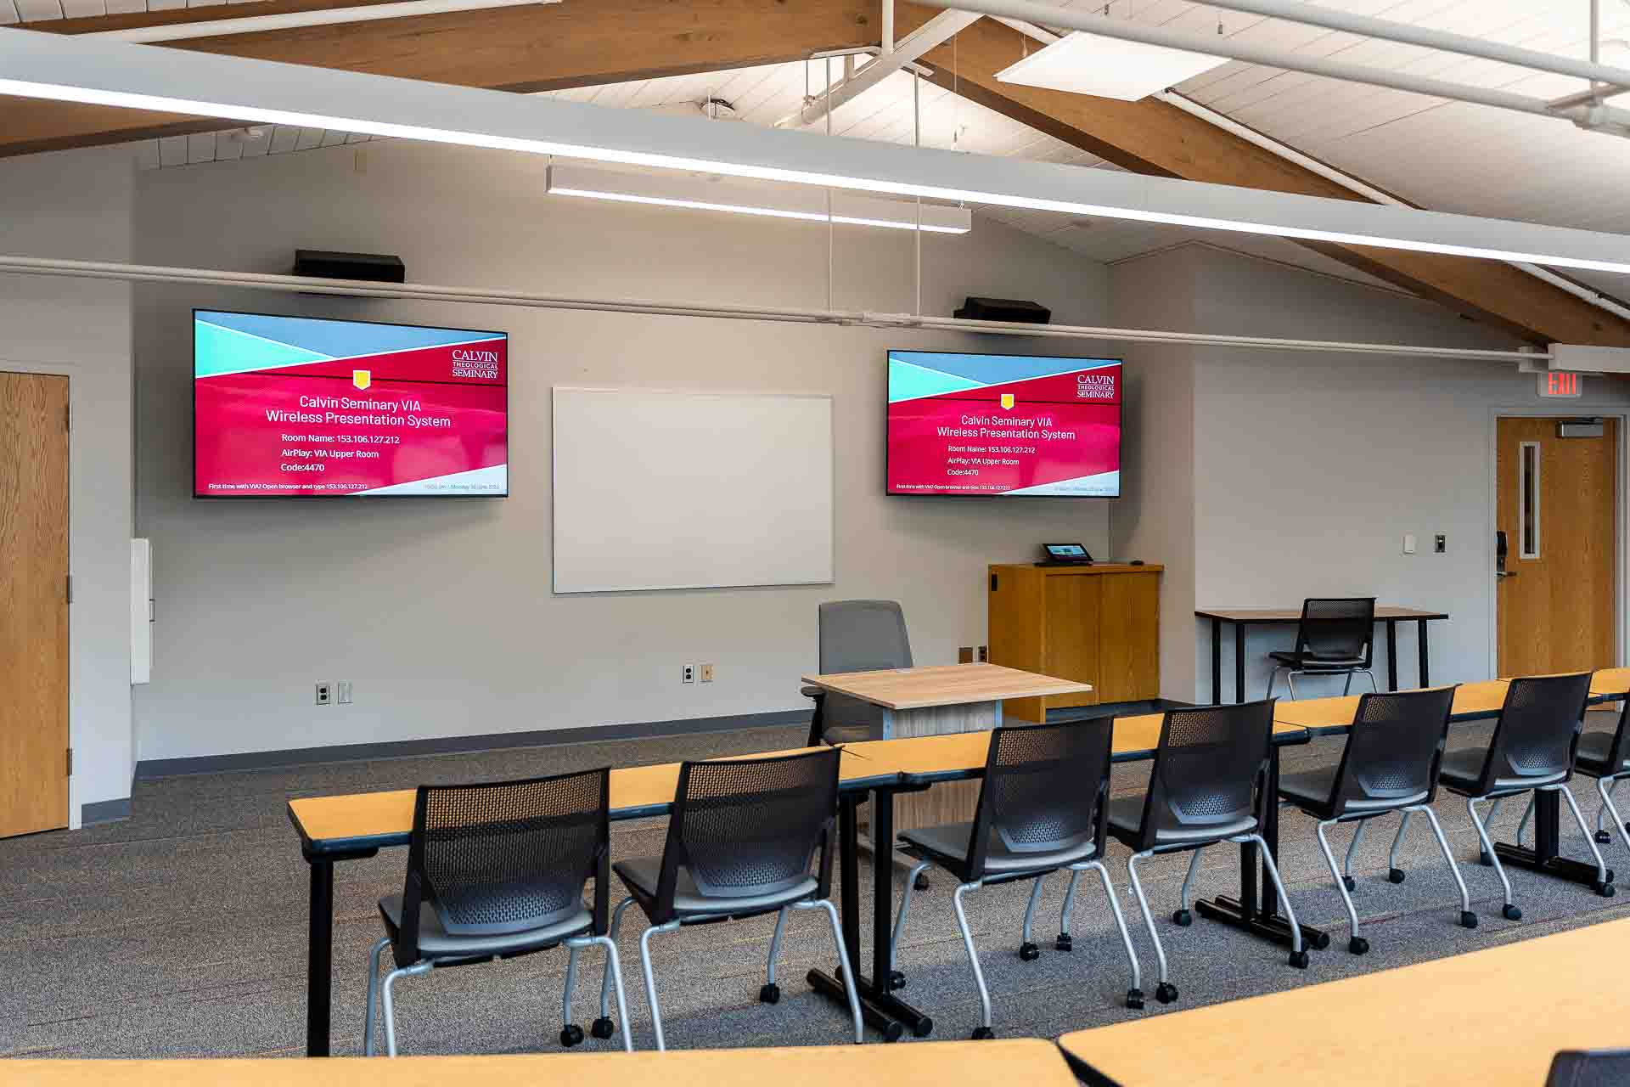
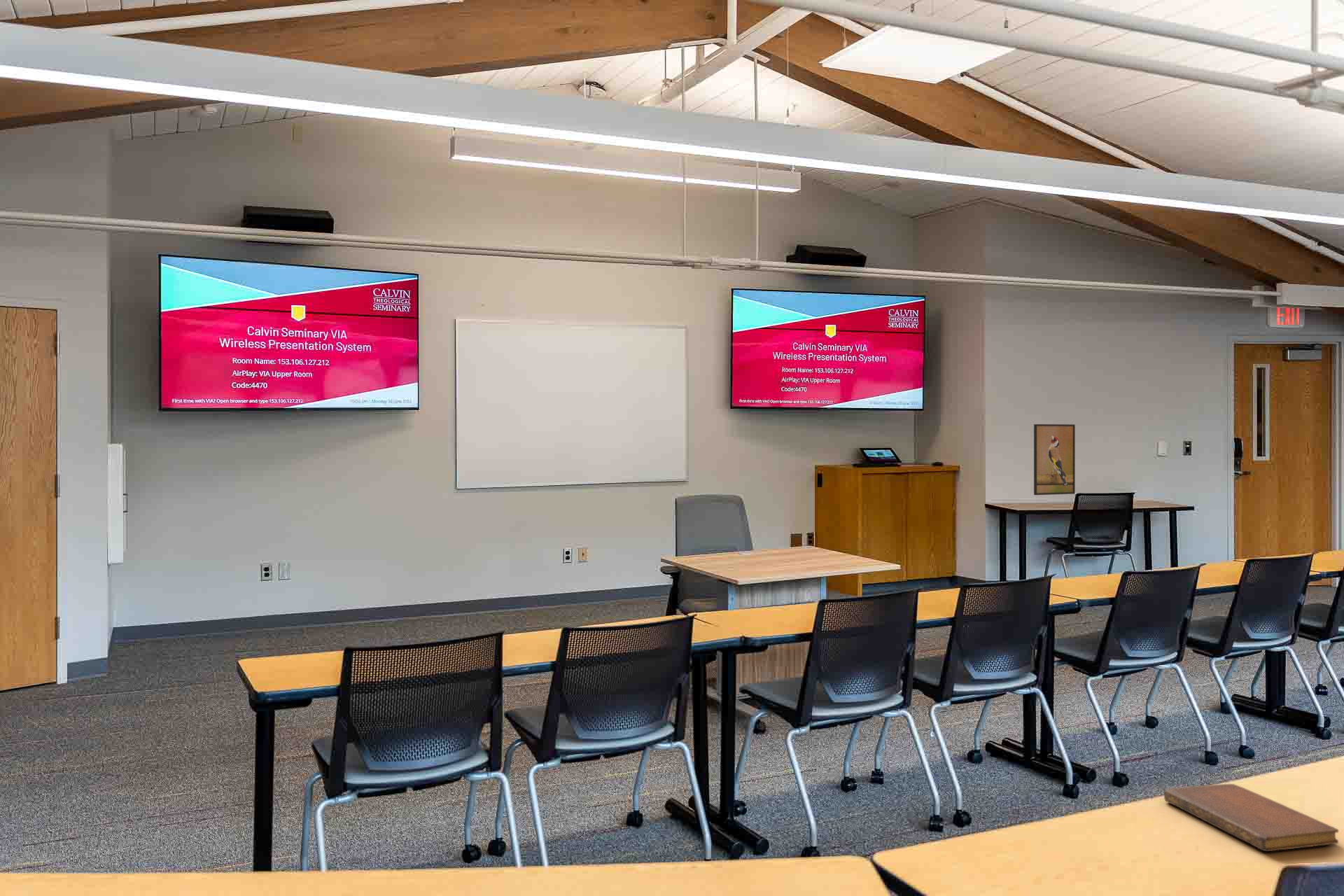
+ notebook (1247, 814)
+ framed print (1054, 459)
